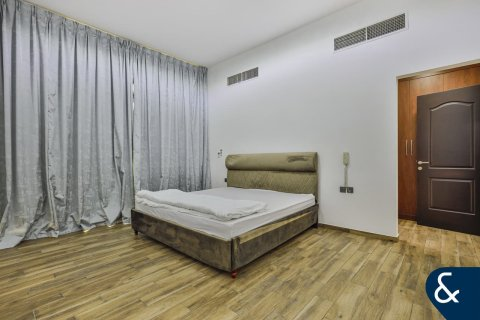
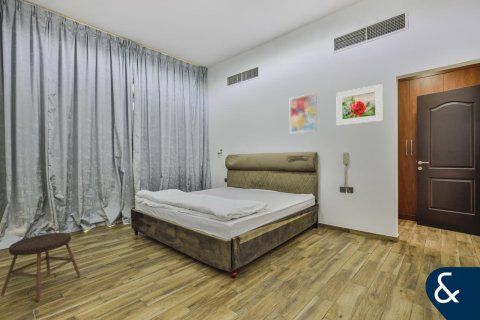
+ stool (41, 261)
+ wall art (302, 114)
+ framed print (358, 106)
